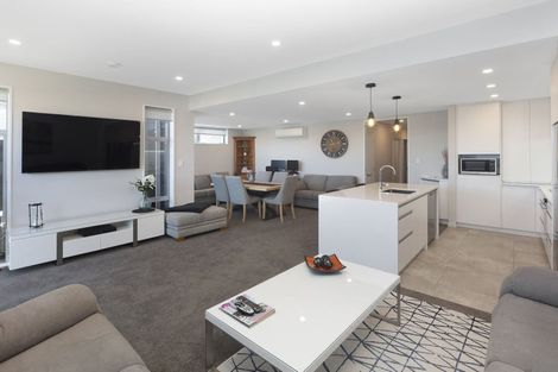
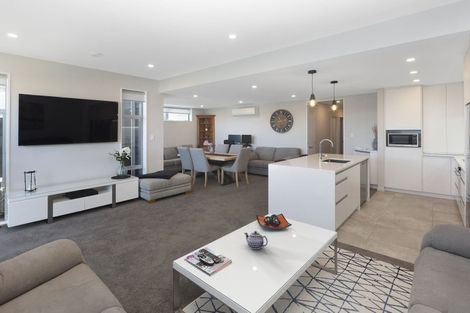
+ teapot (255, 239)
